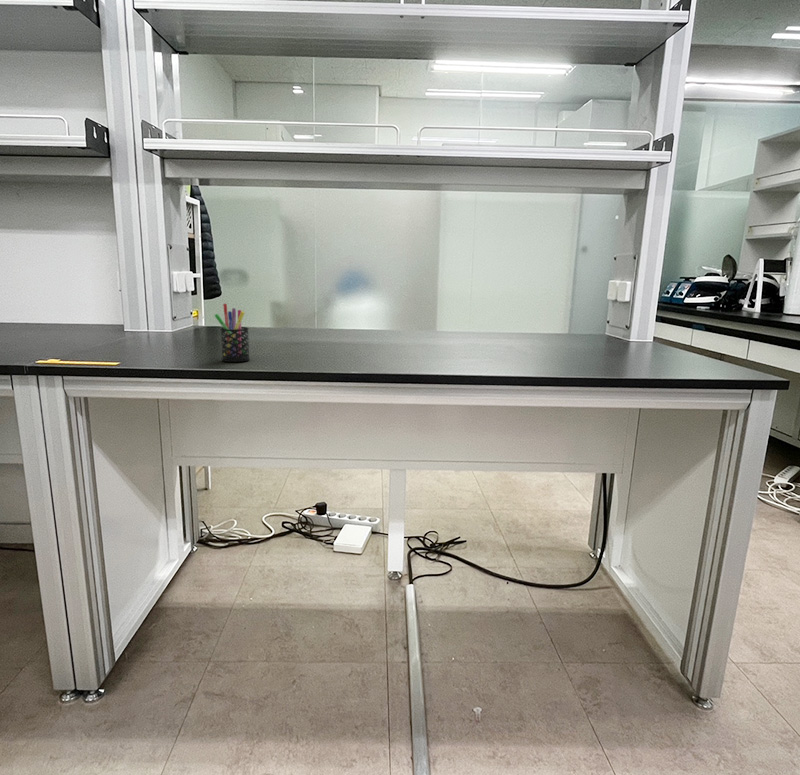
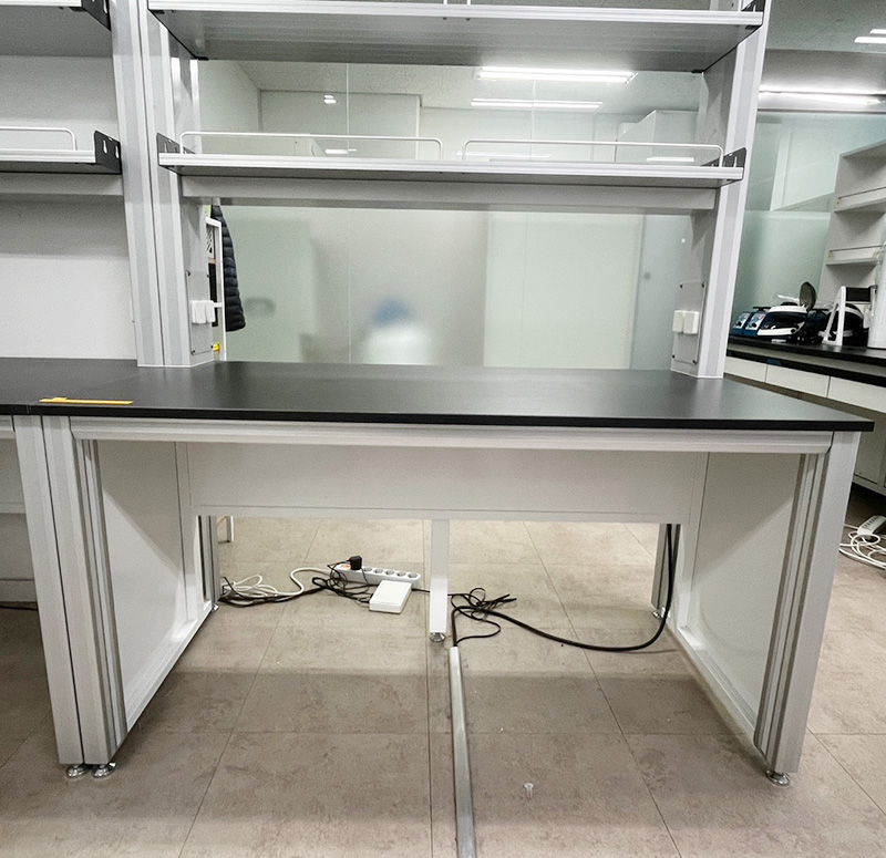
- pen holder (231, 332)
